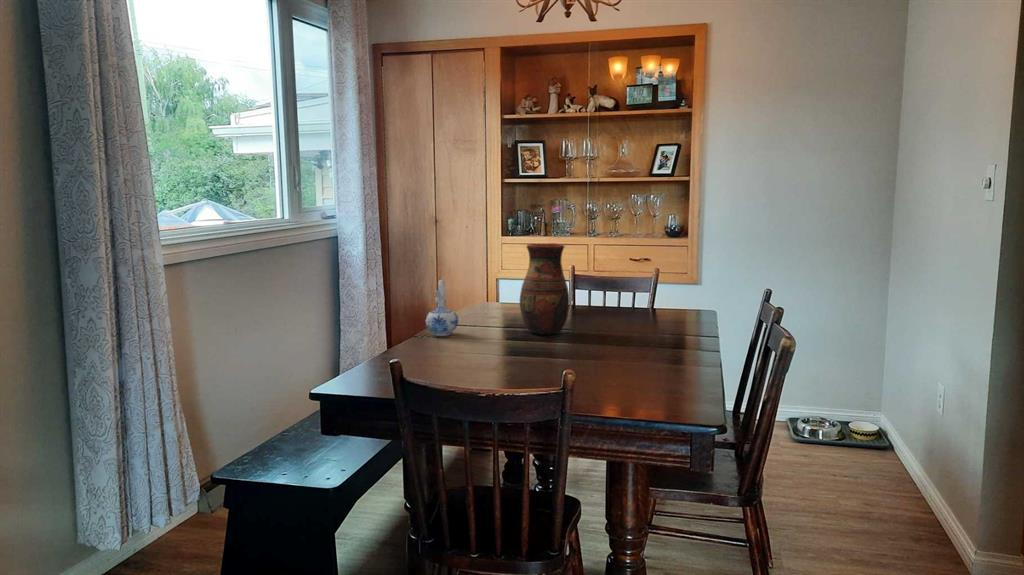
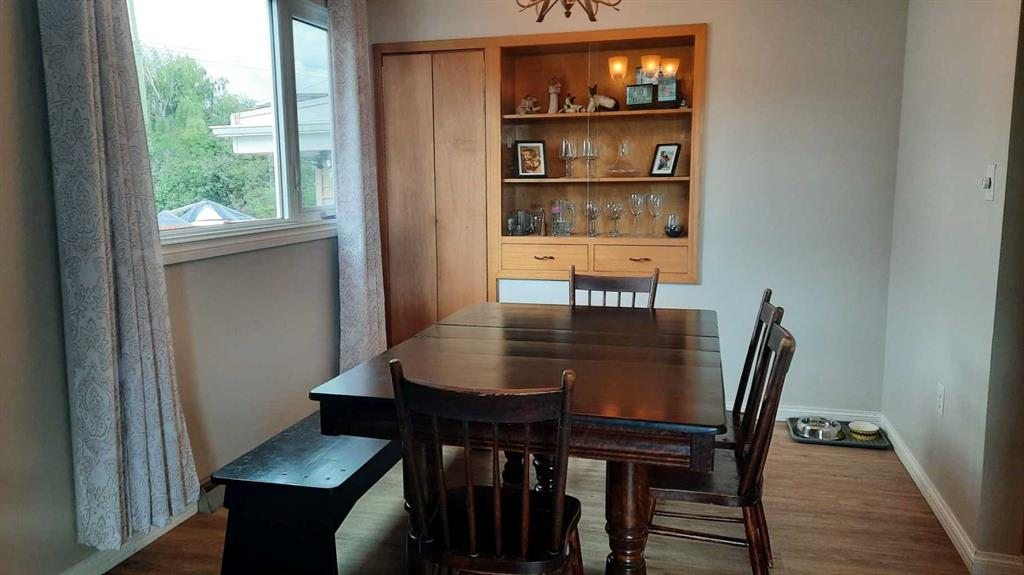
- vase (544, 288)
- ceramic pitcher (441, 307)
